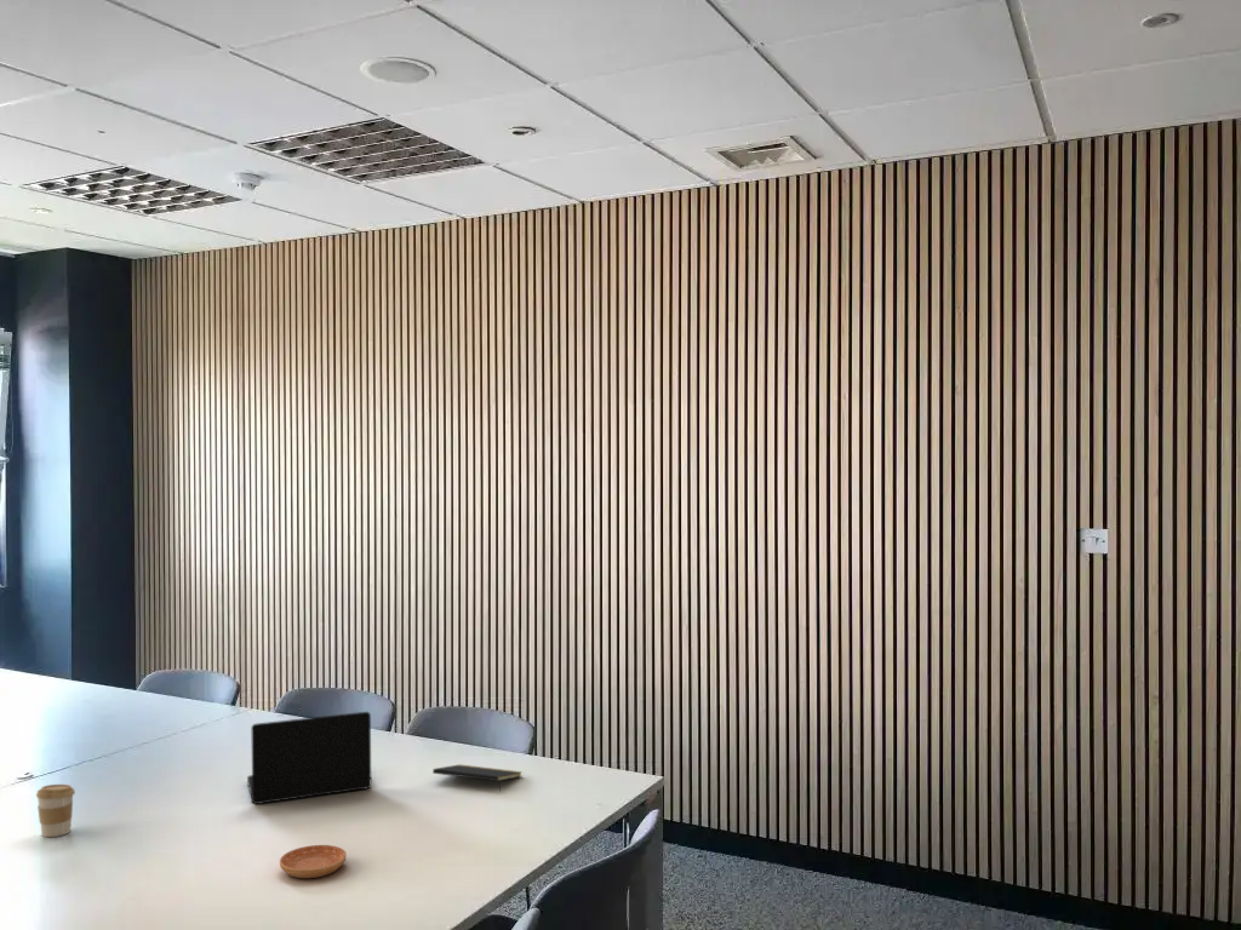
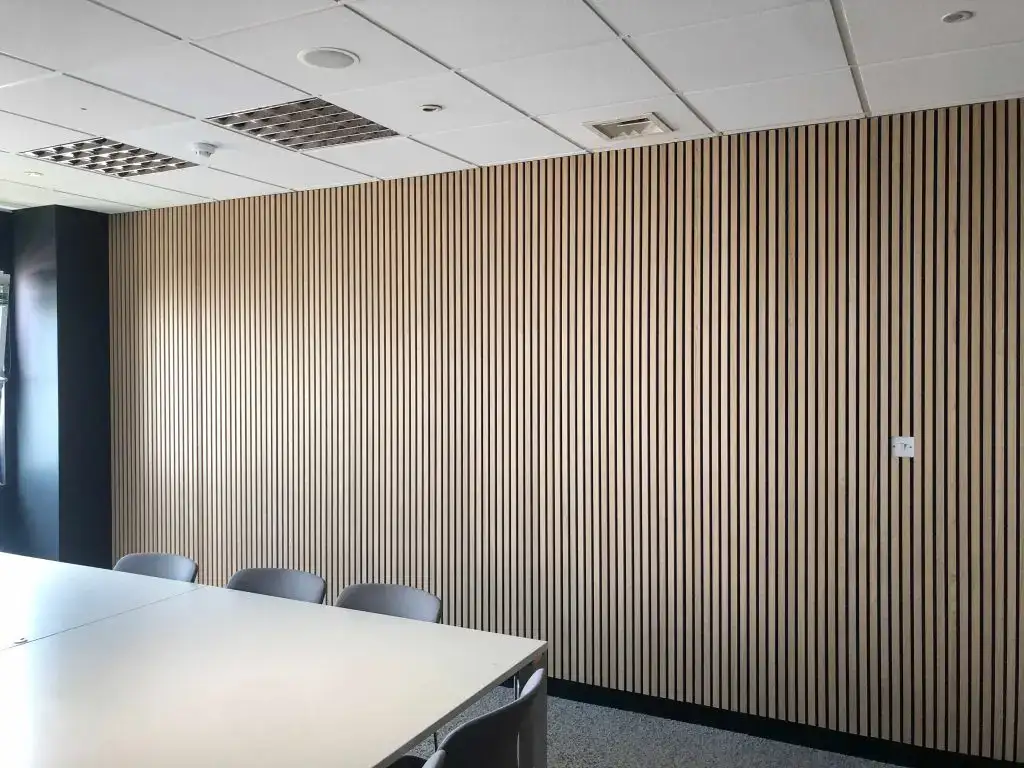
- coffee cup (56, 809)
- notepad (477, 773)
- saucer (313, 862)
- laptop (308, 746)
